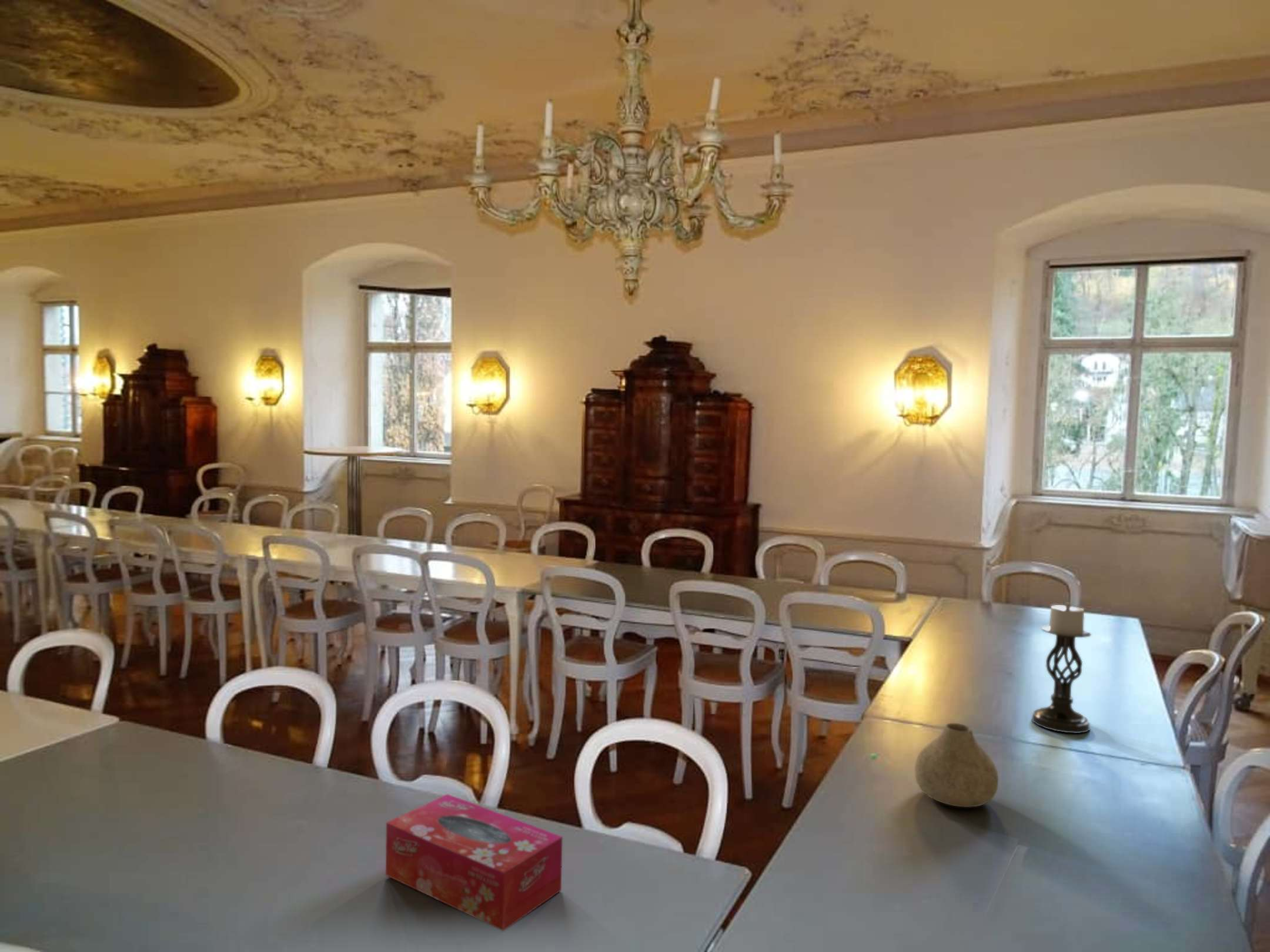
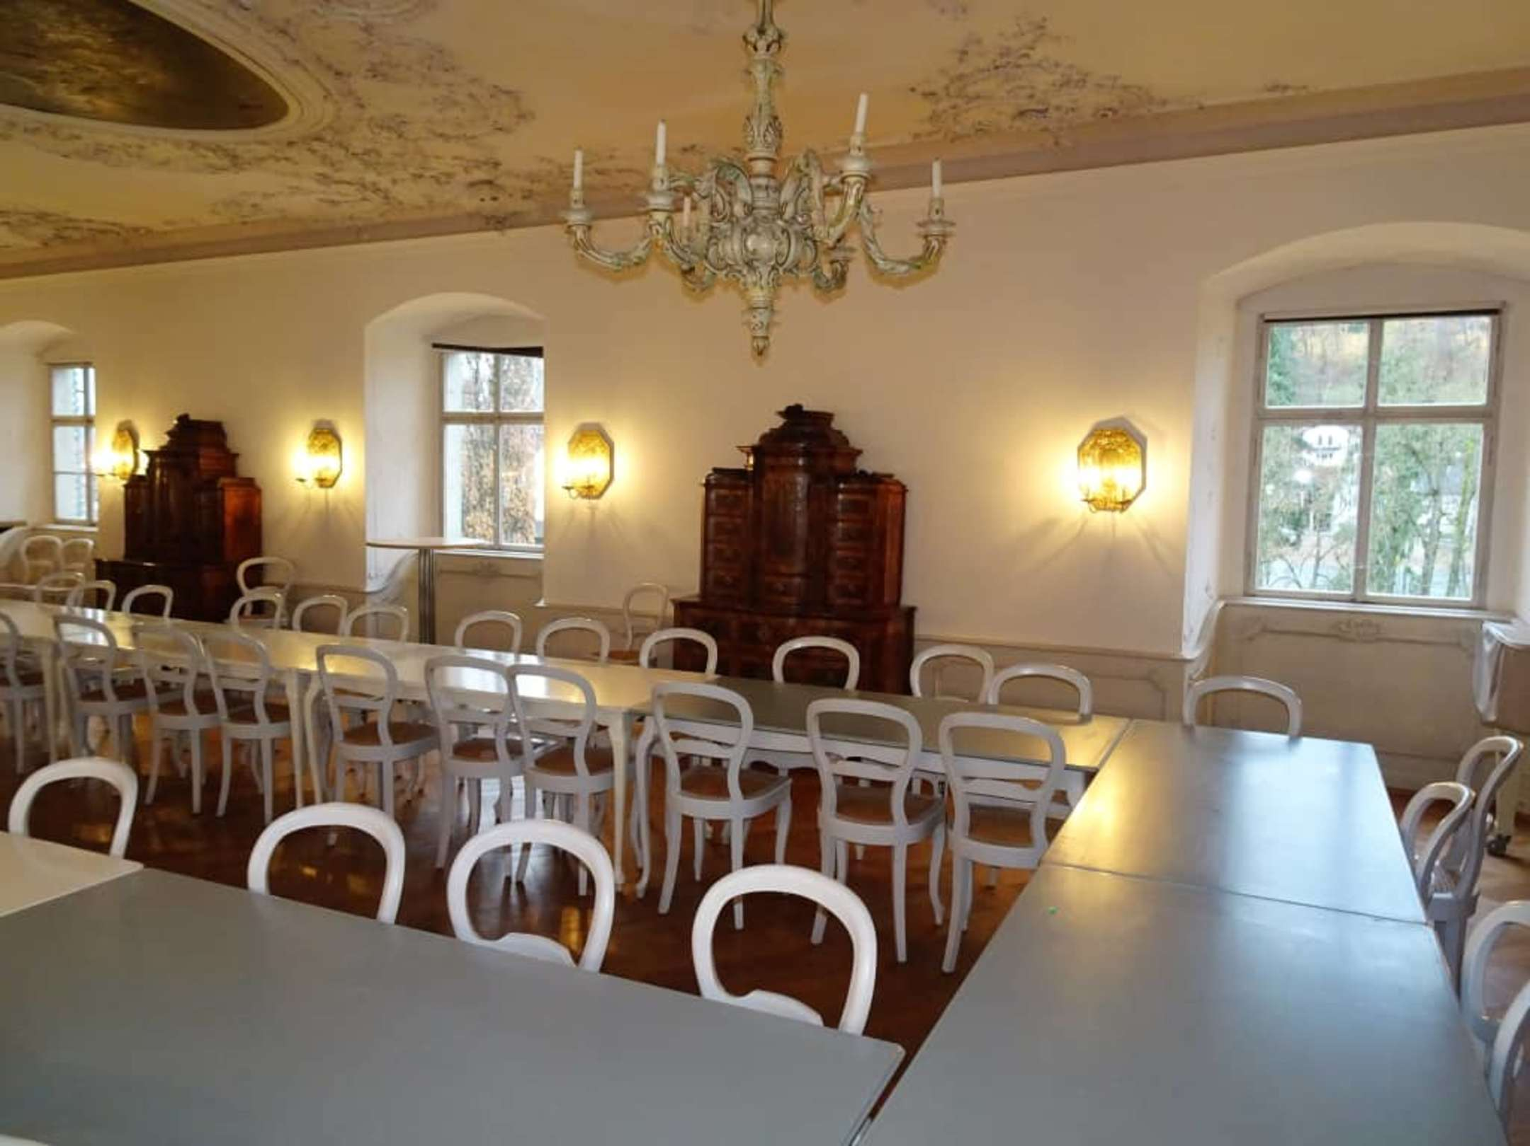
- vase (956, 762)
- tissue box (473, 856)
- candle holder (1065, 662)
